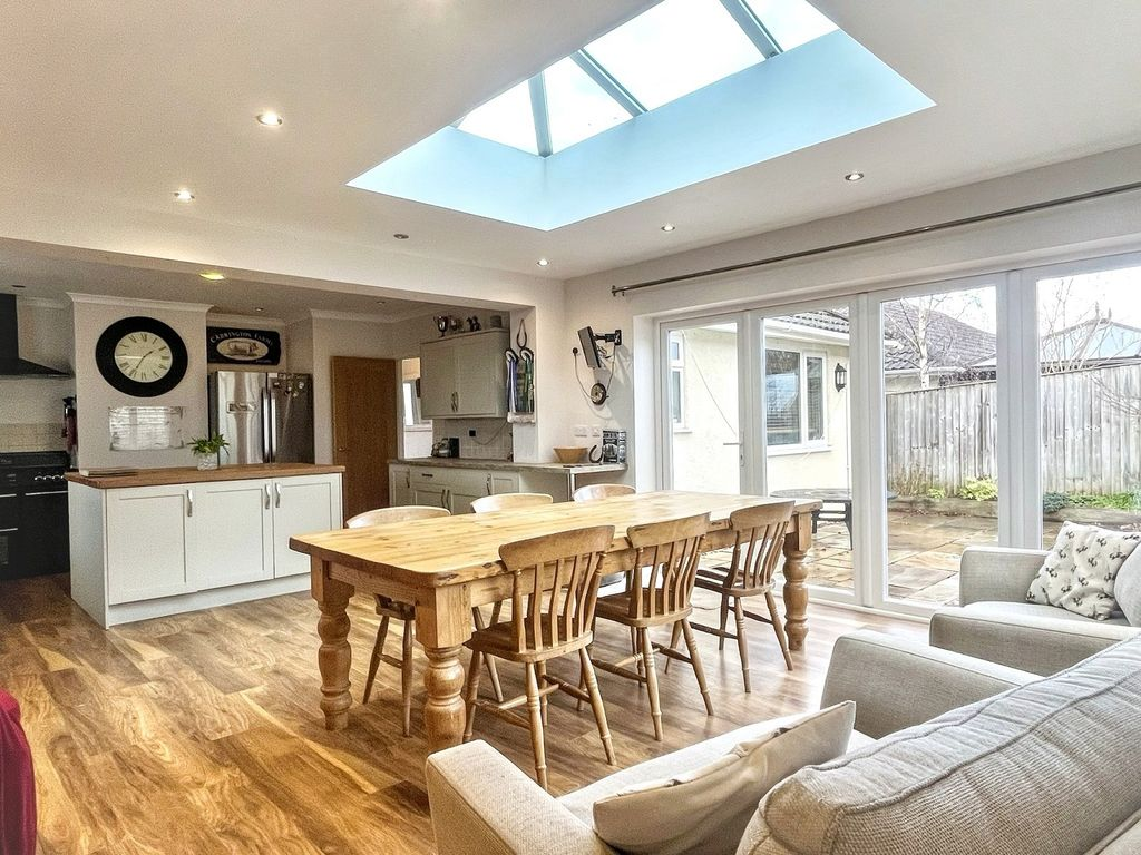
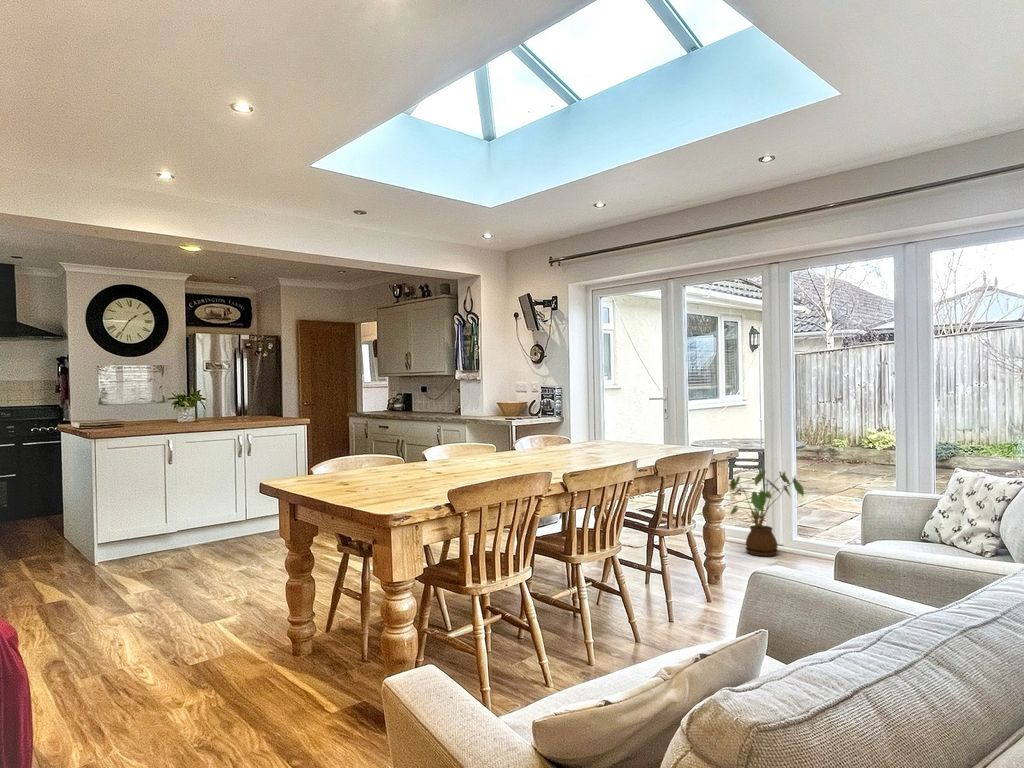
+ house plant (764, 513)
